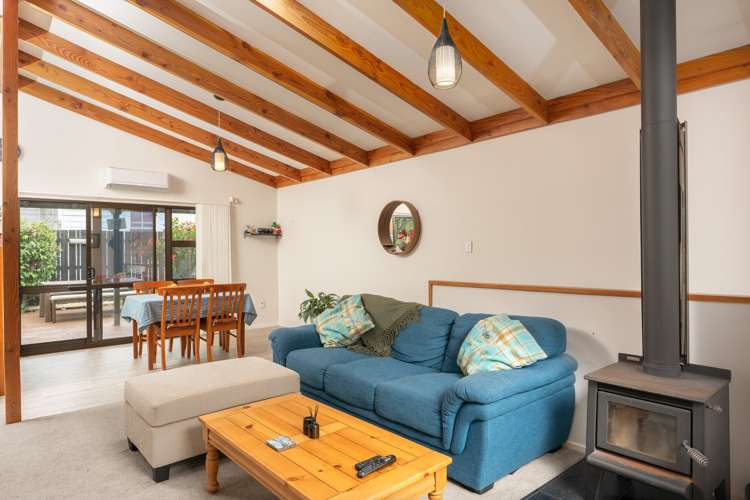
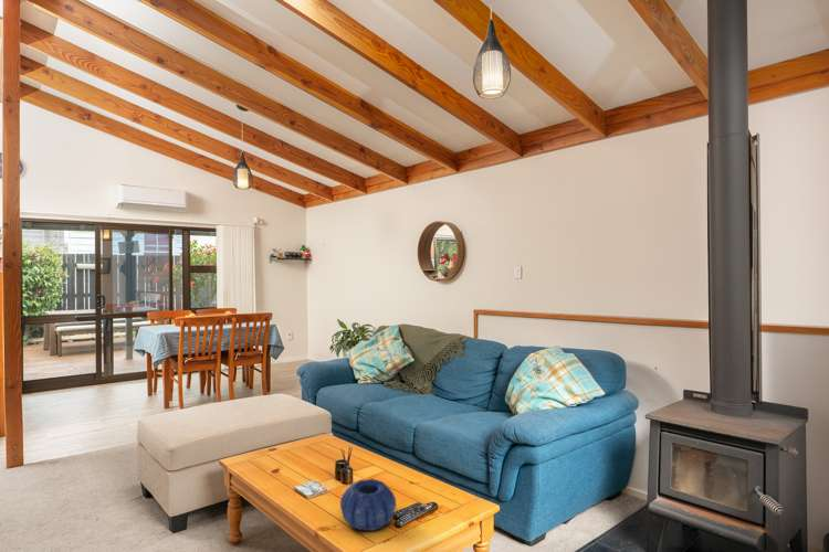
+ decorative bowl (368, 502)
